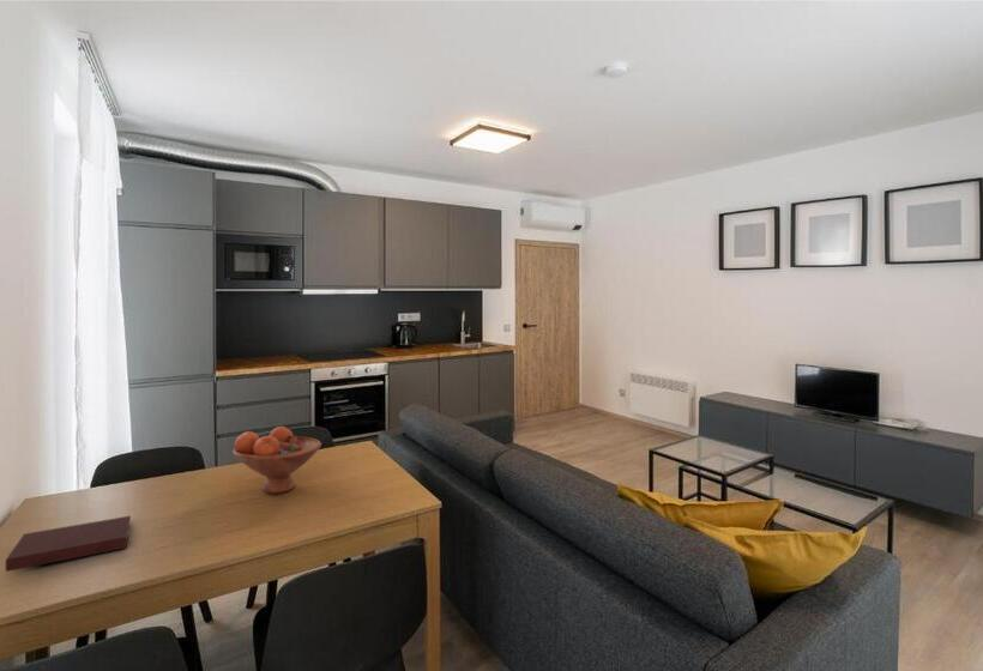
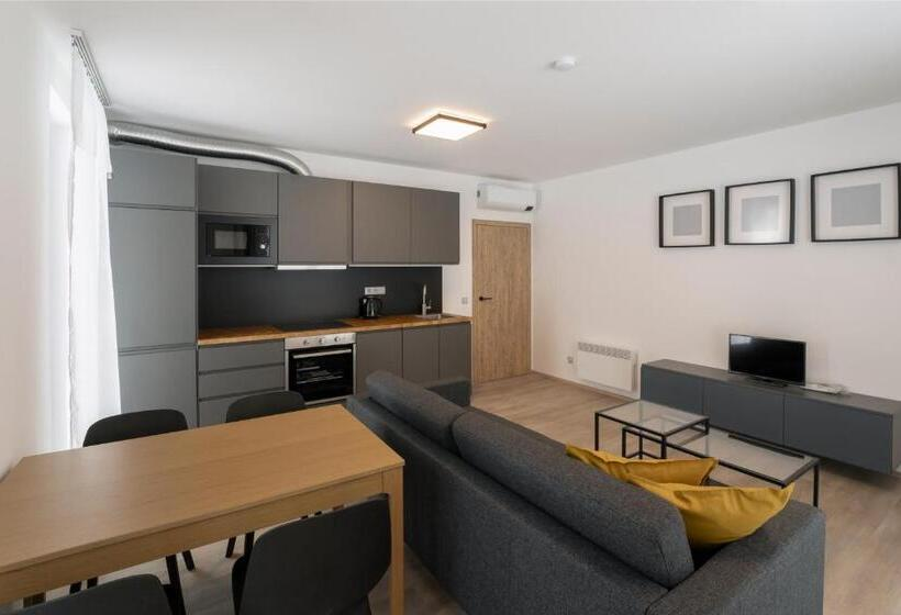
- fruit bowl (278, 459)
- notebook (74, 540)
